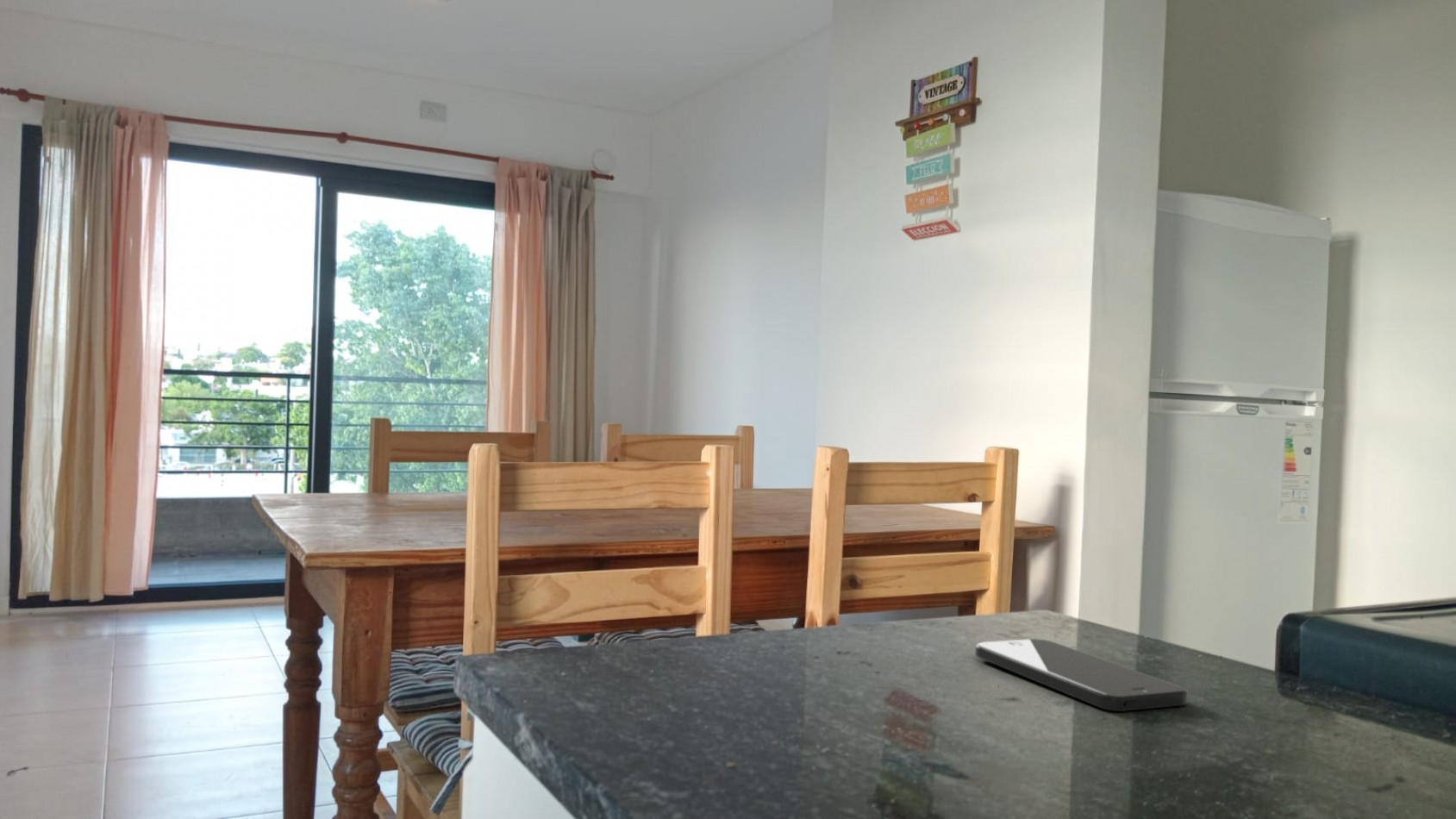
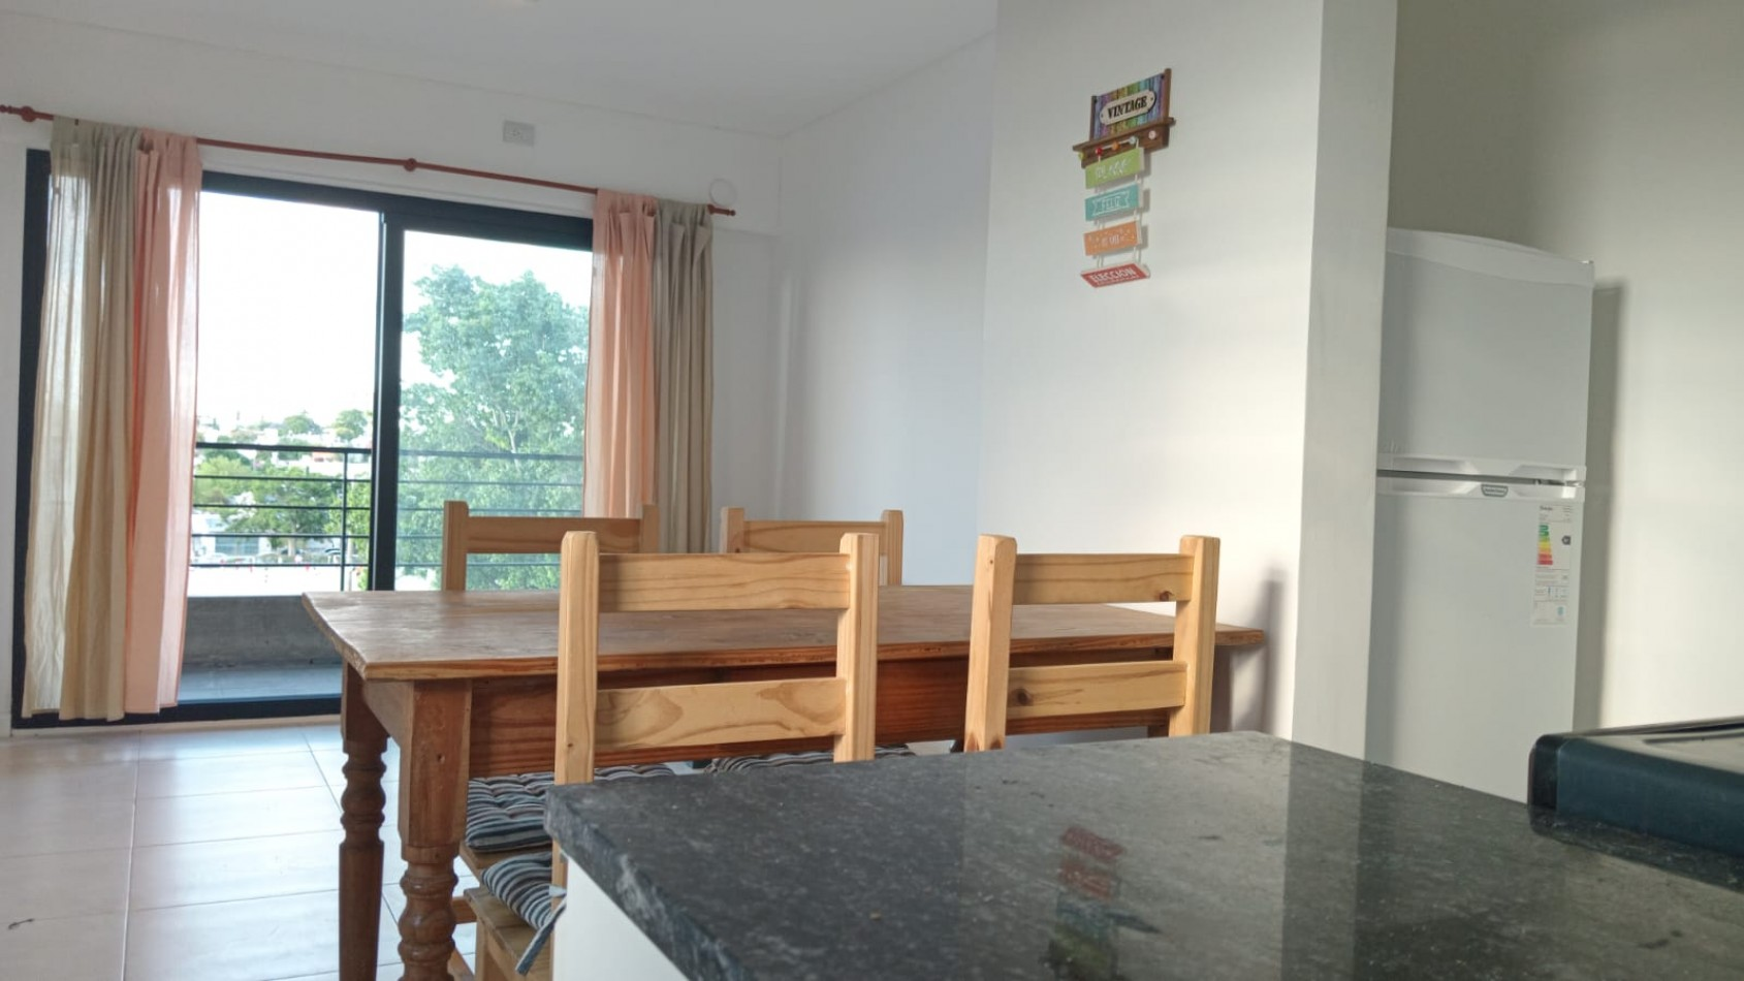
- smartphone (1074, 671)
